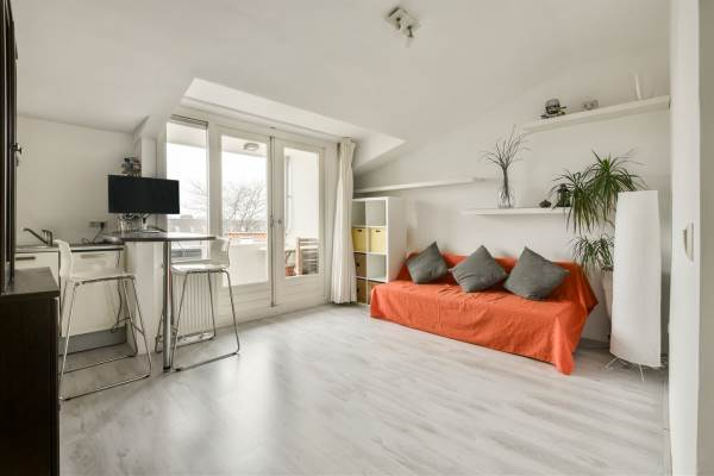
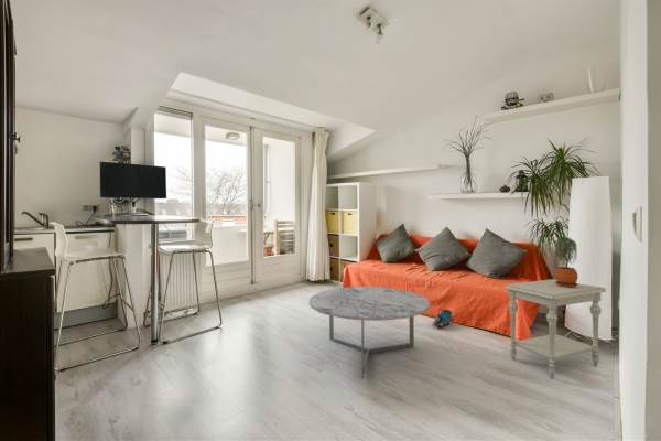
+ potted plant (564, 260)
+ coffee table (362, 326)
+ side table (553, 324)
+ toy train (442, 318)
